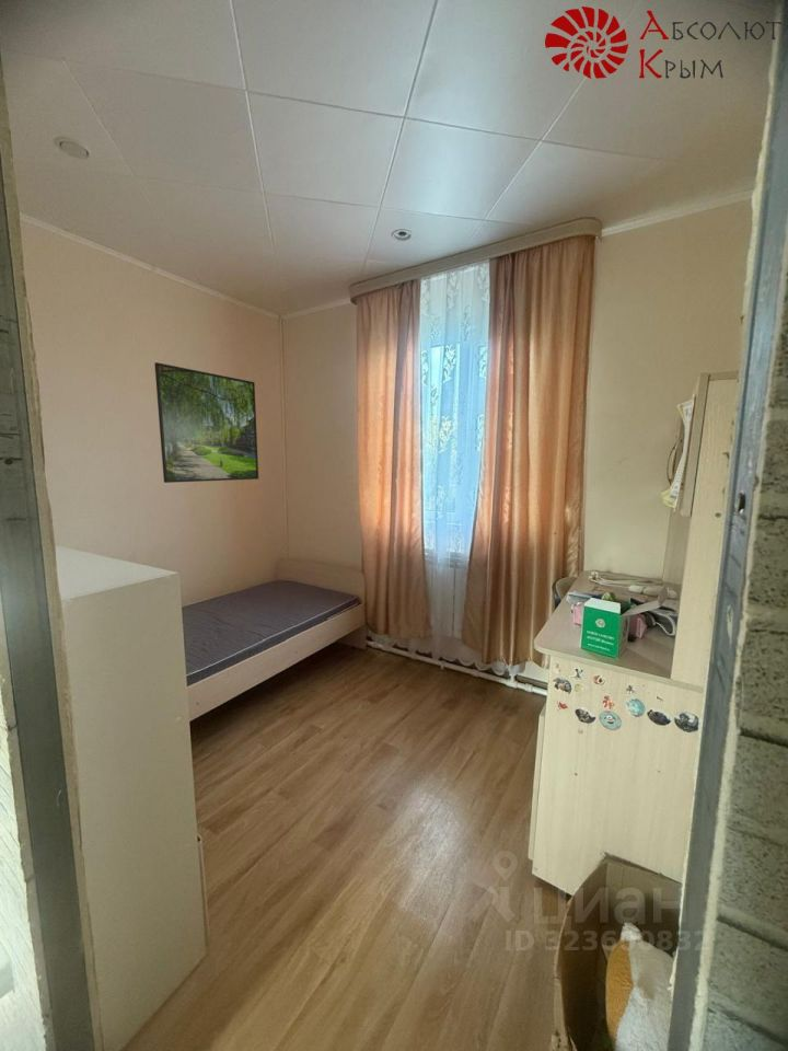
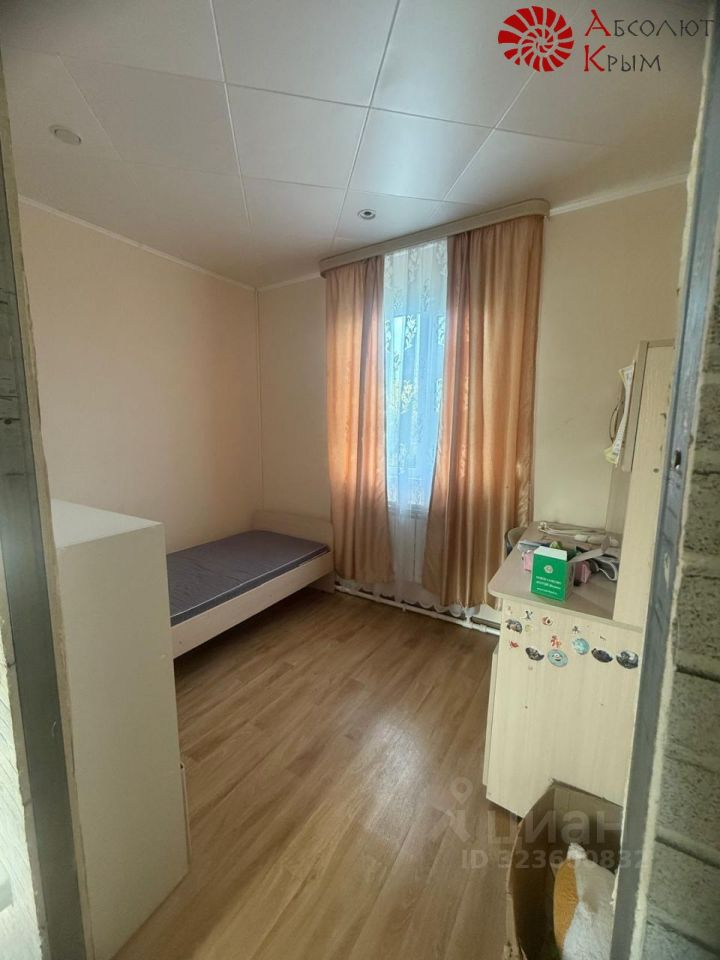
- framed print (212, 428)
